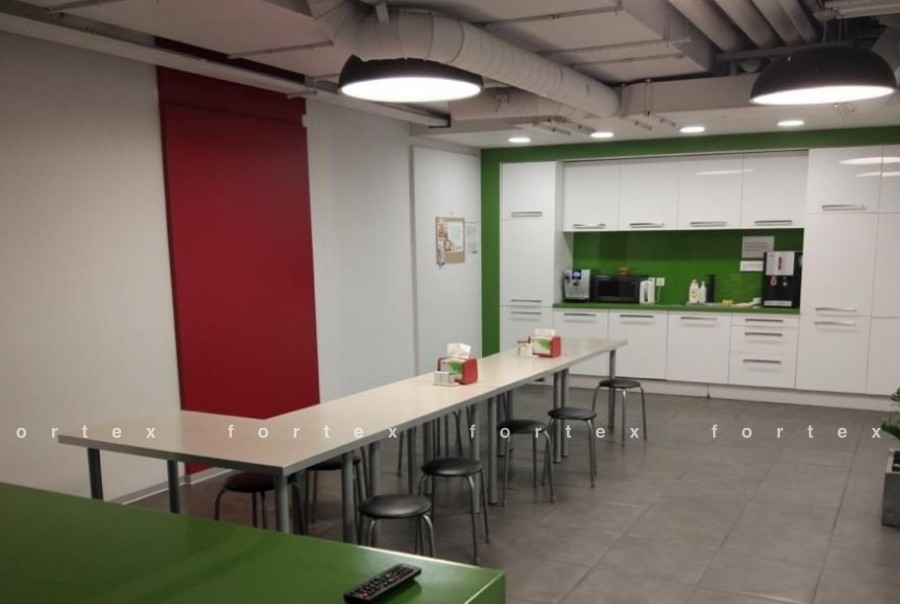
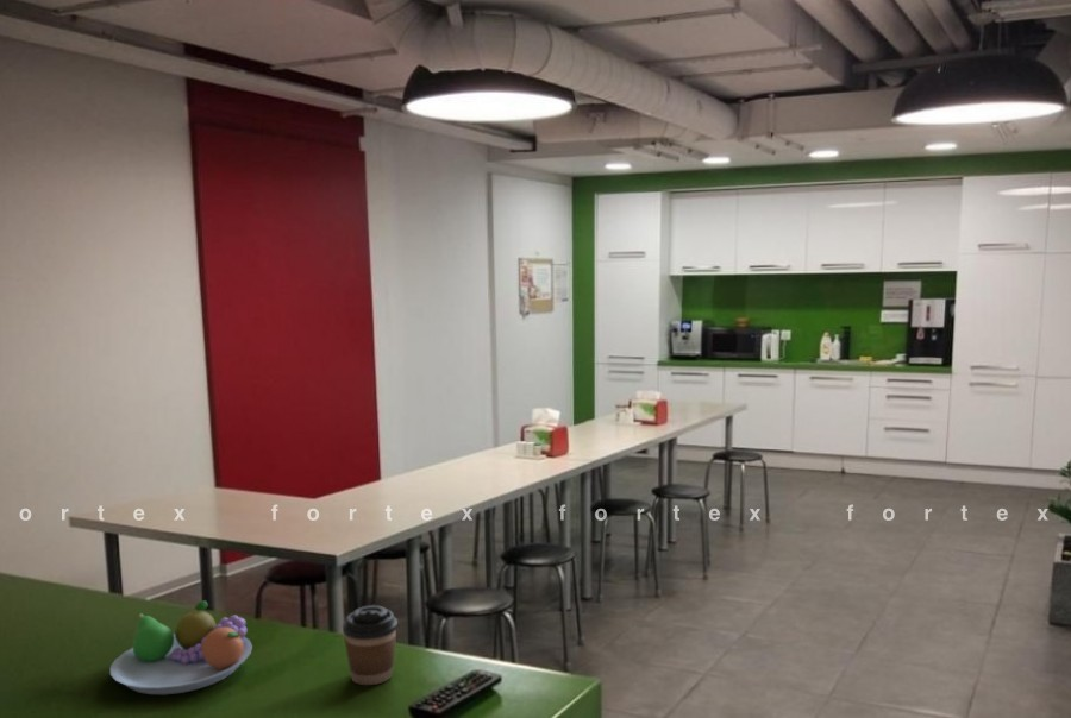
+ fruit bowl (181, 642)
+ coffee cup (370, 641)
